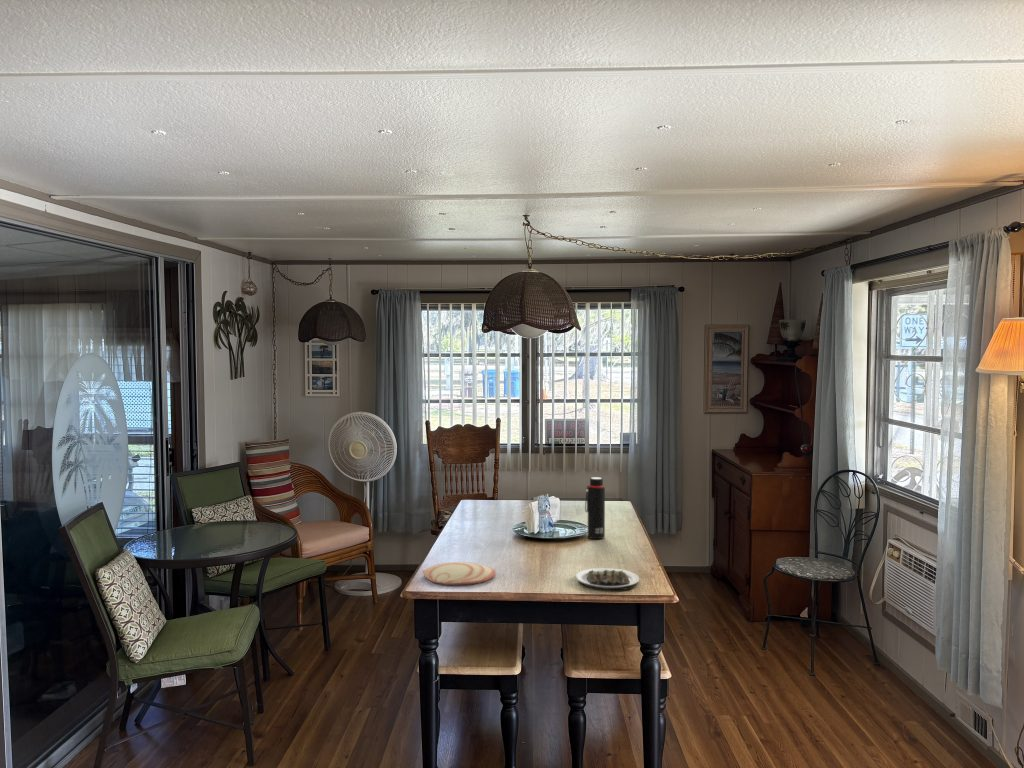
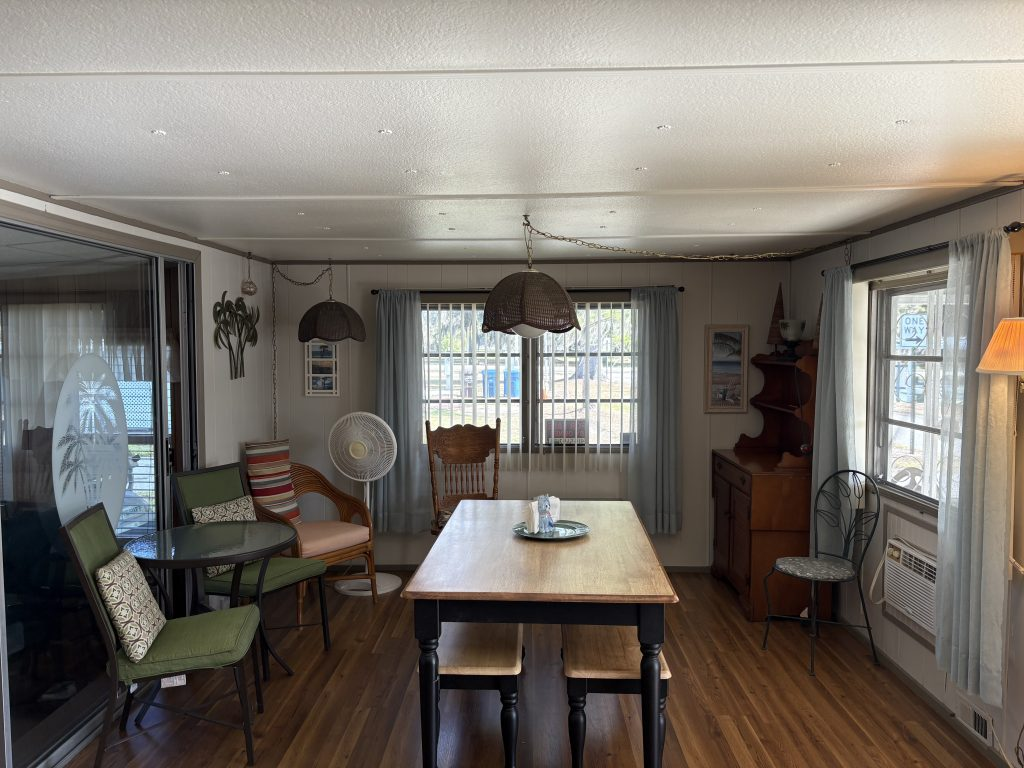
- plate (459, 570)
- plate (607, 576)
- water bottle (594, 507)
